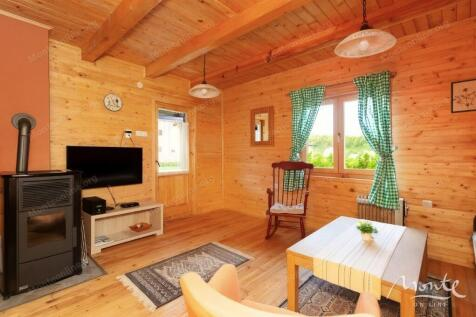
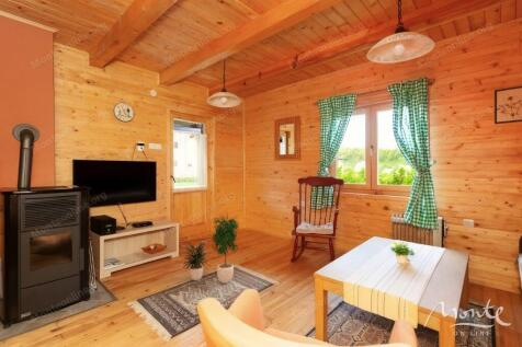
+ potted plant (213, 245)
